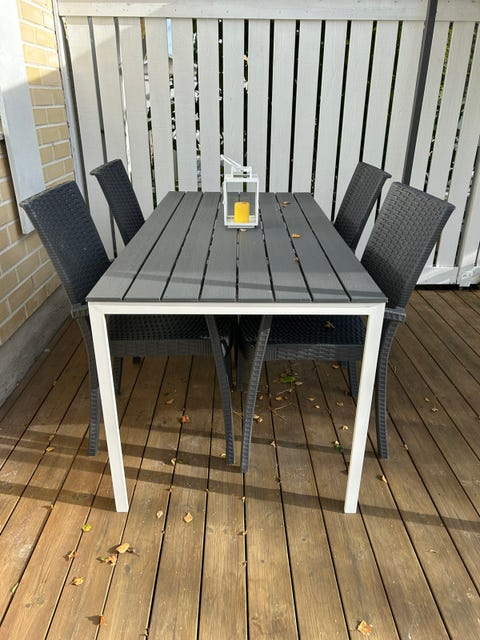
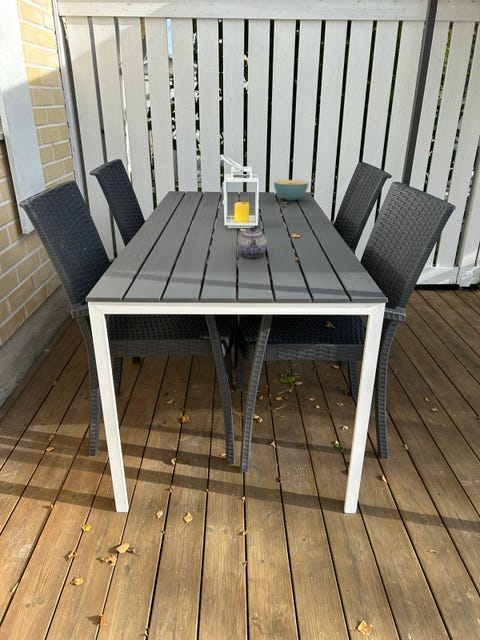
+ teapot (252, 240)
+ cereal bowl (290, 190)
